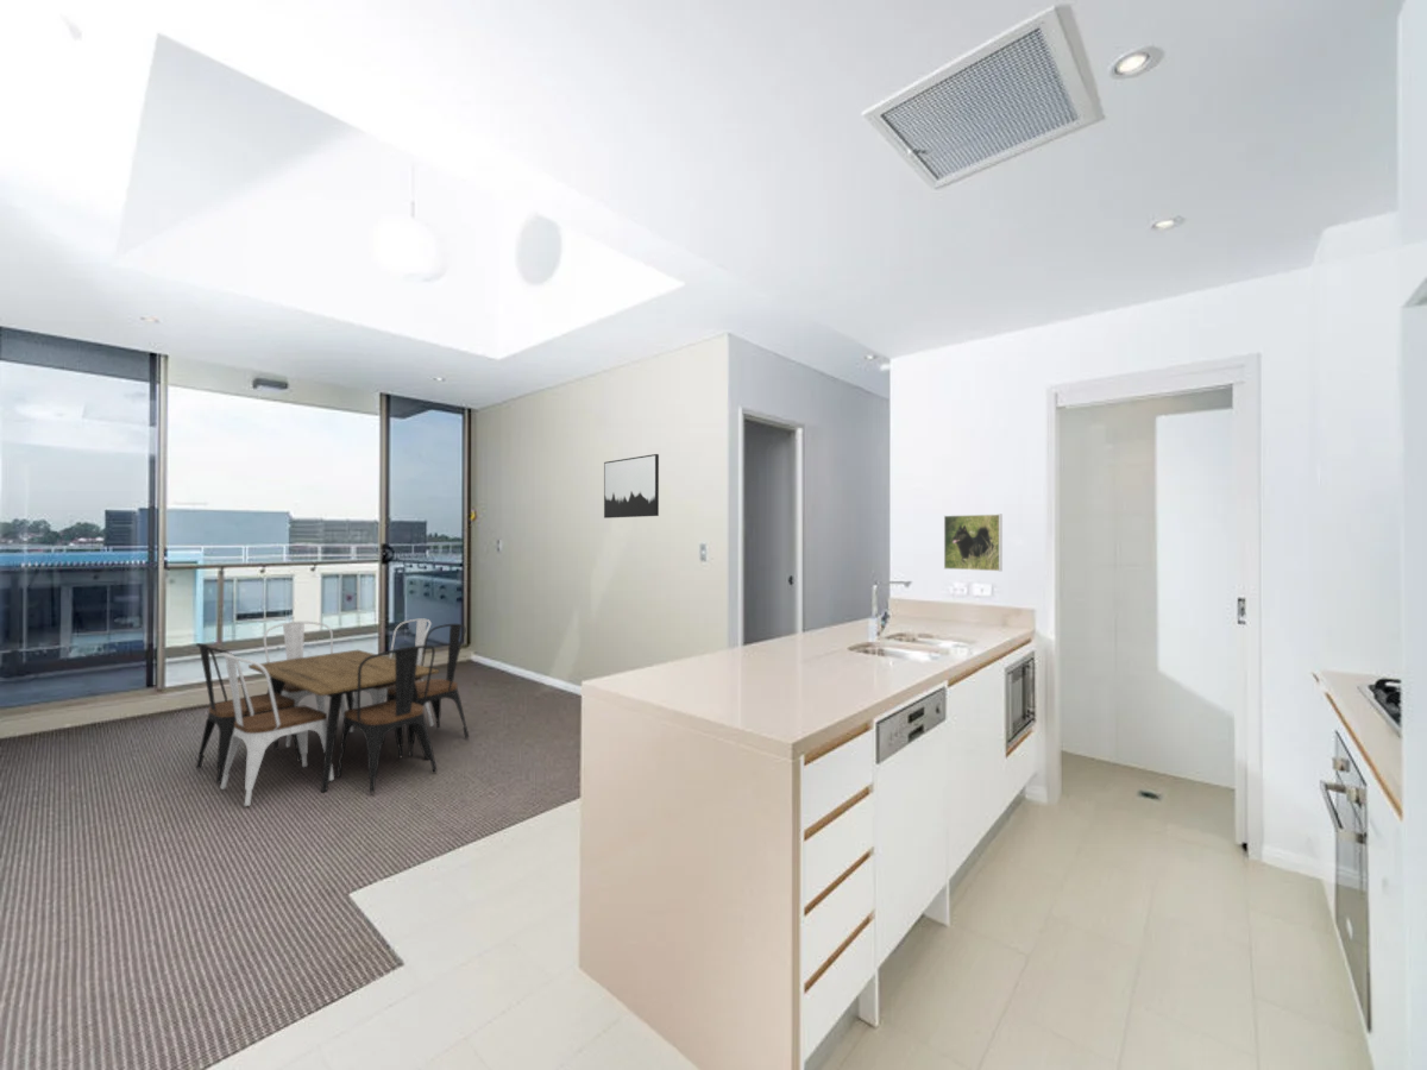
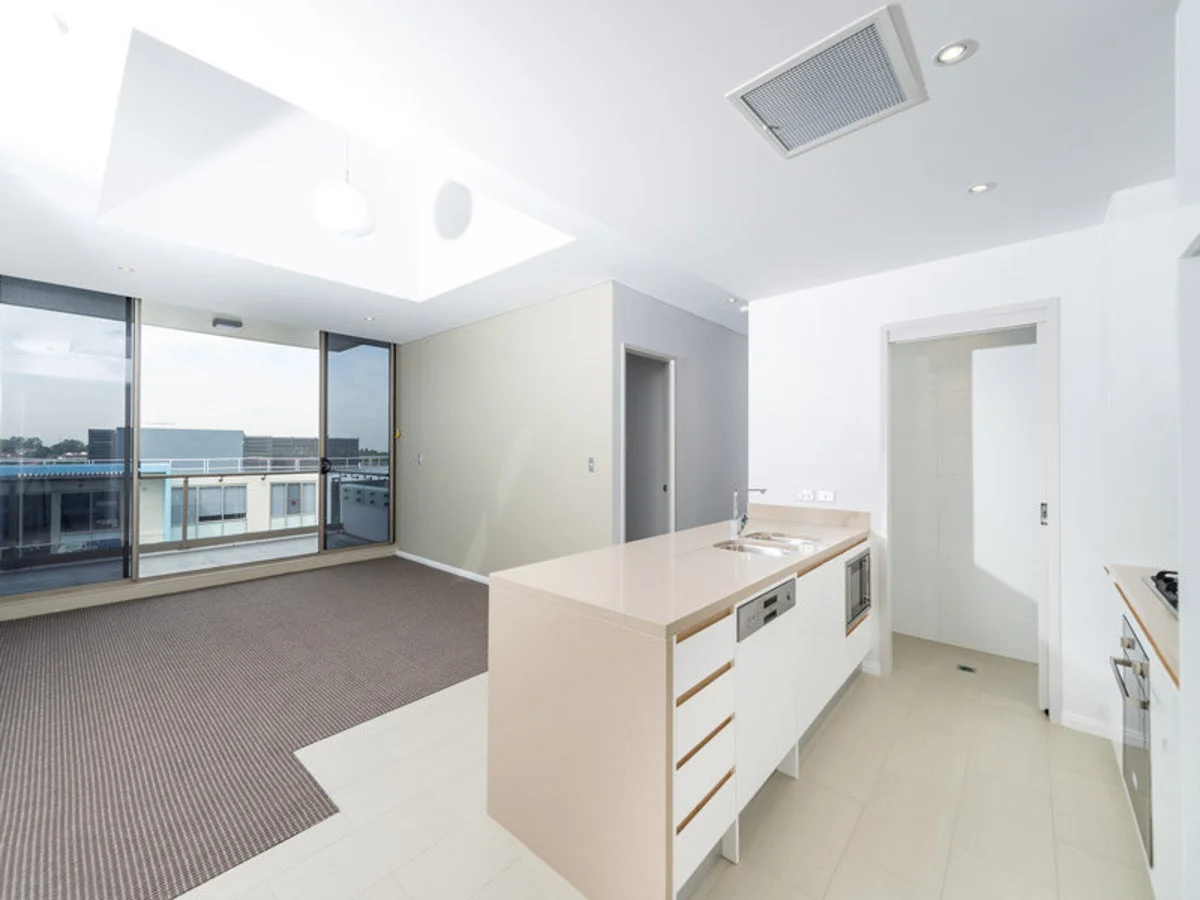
- wall art (629, 487)
- dining table (341, 693)
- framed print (972, 542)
